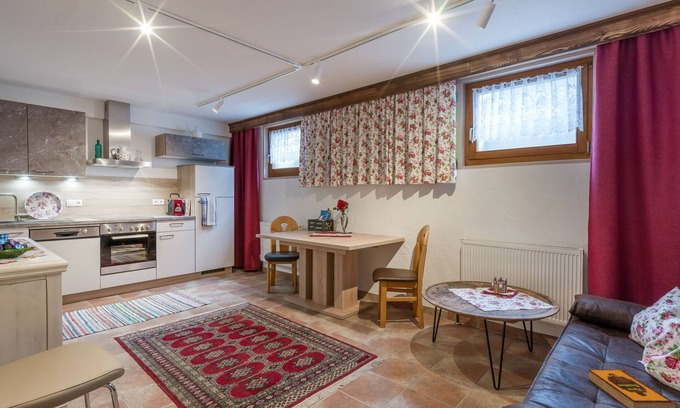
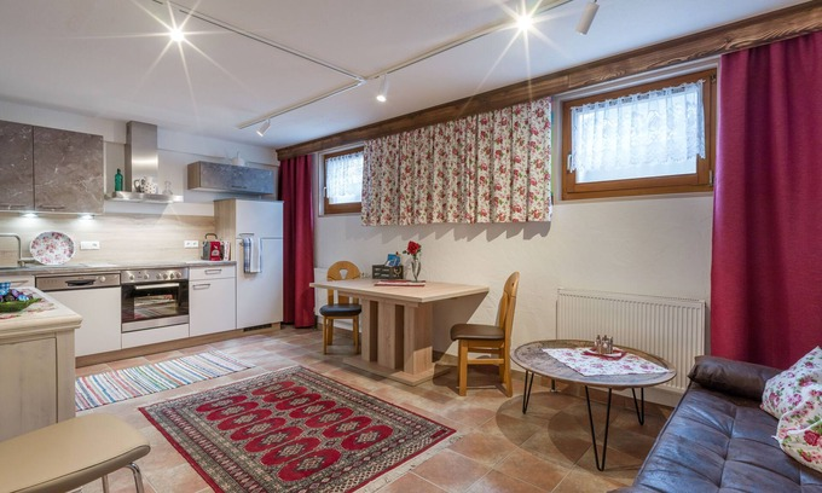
- hardback book (629, 389)
